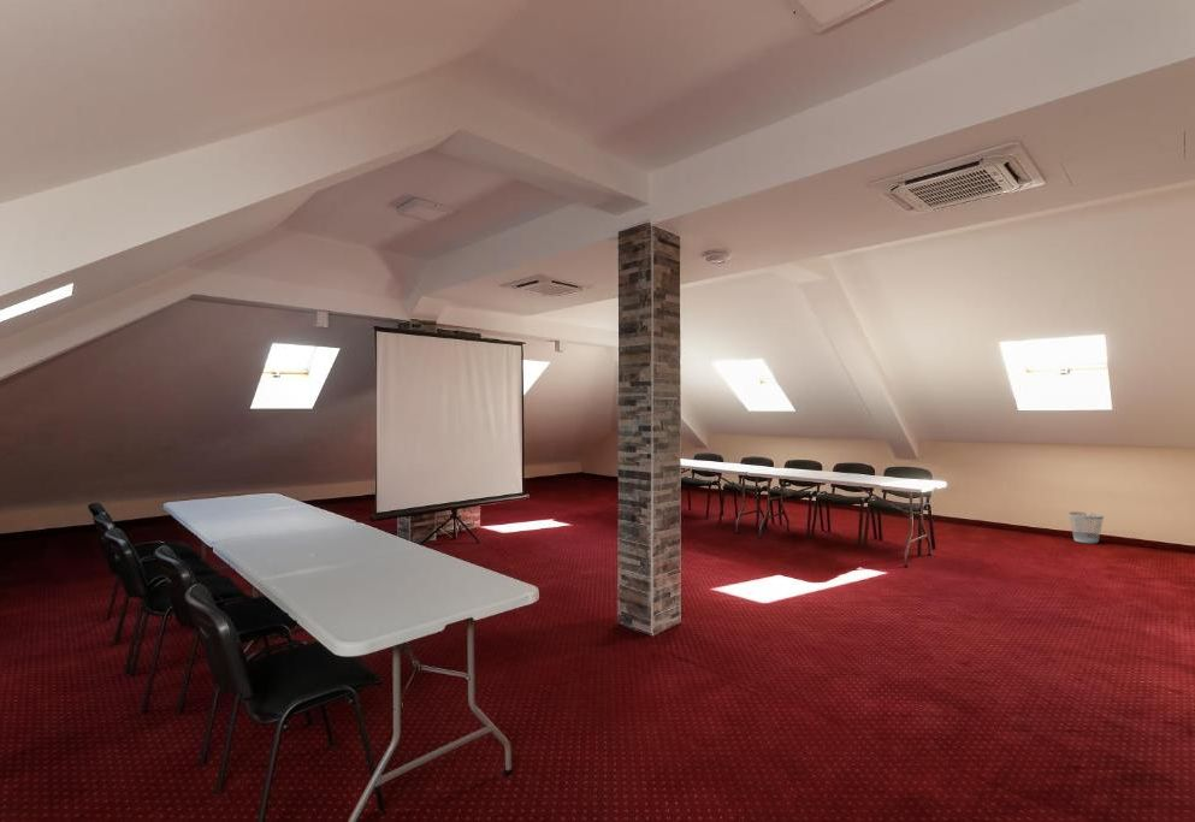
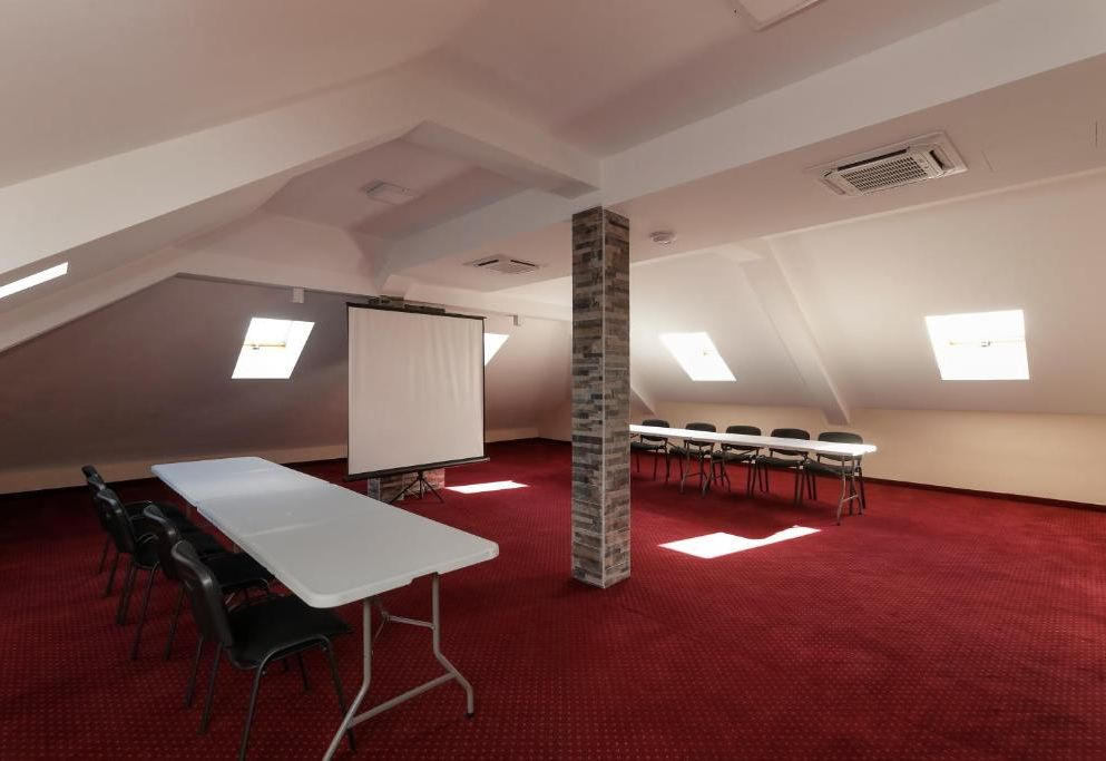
- wastebasket (1085, 527)
